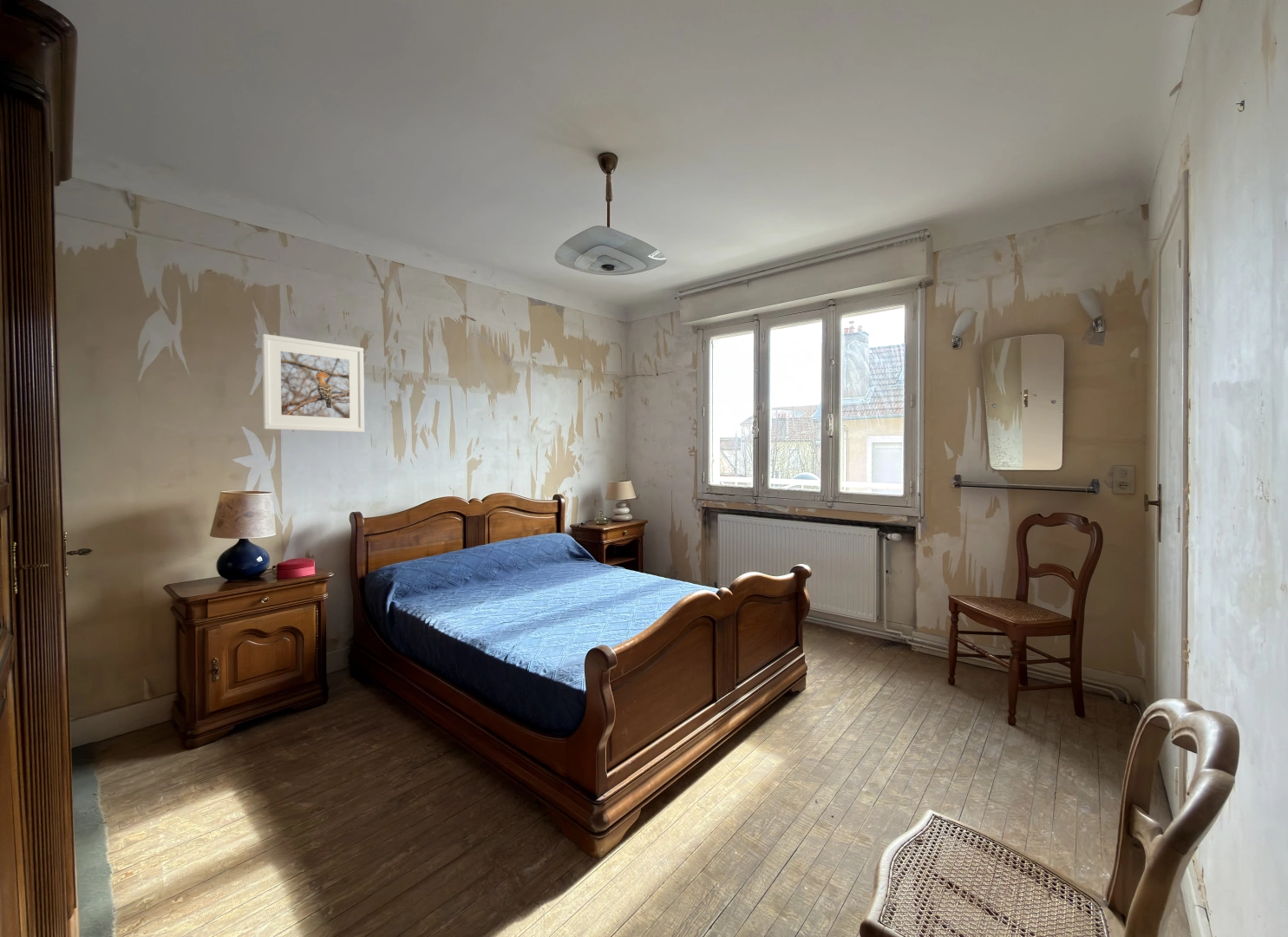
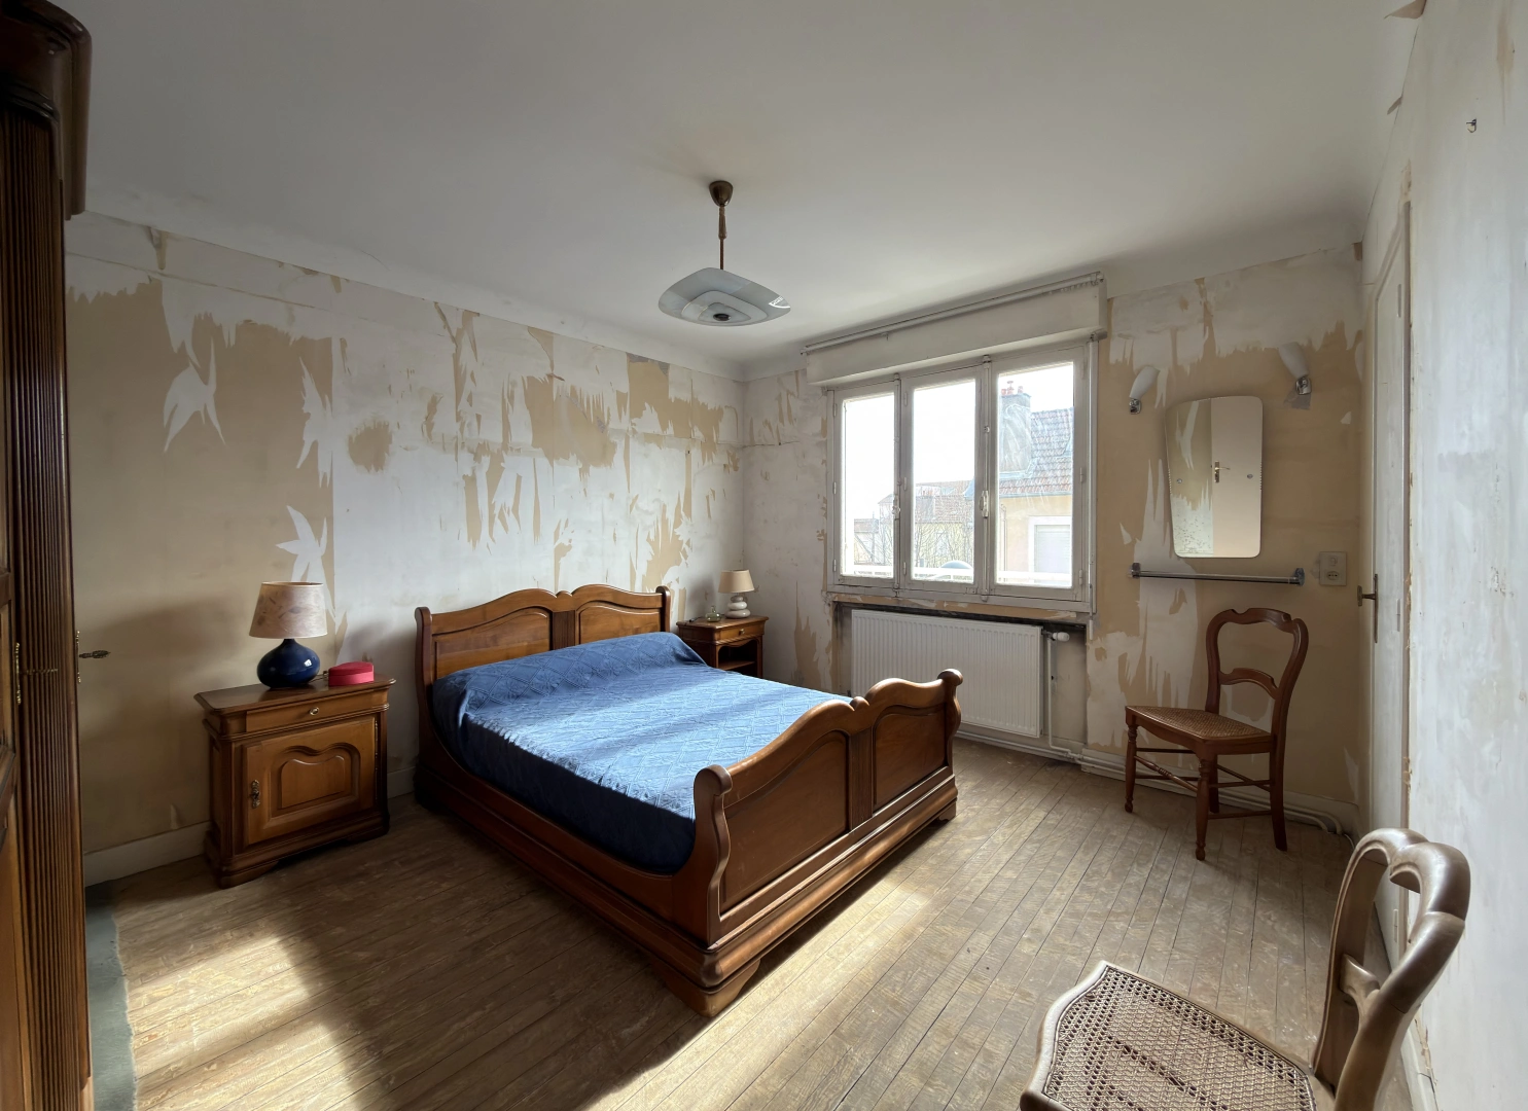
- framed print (316, 386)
